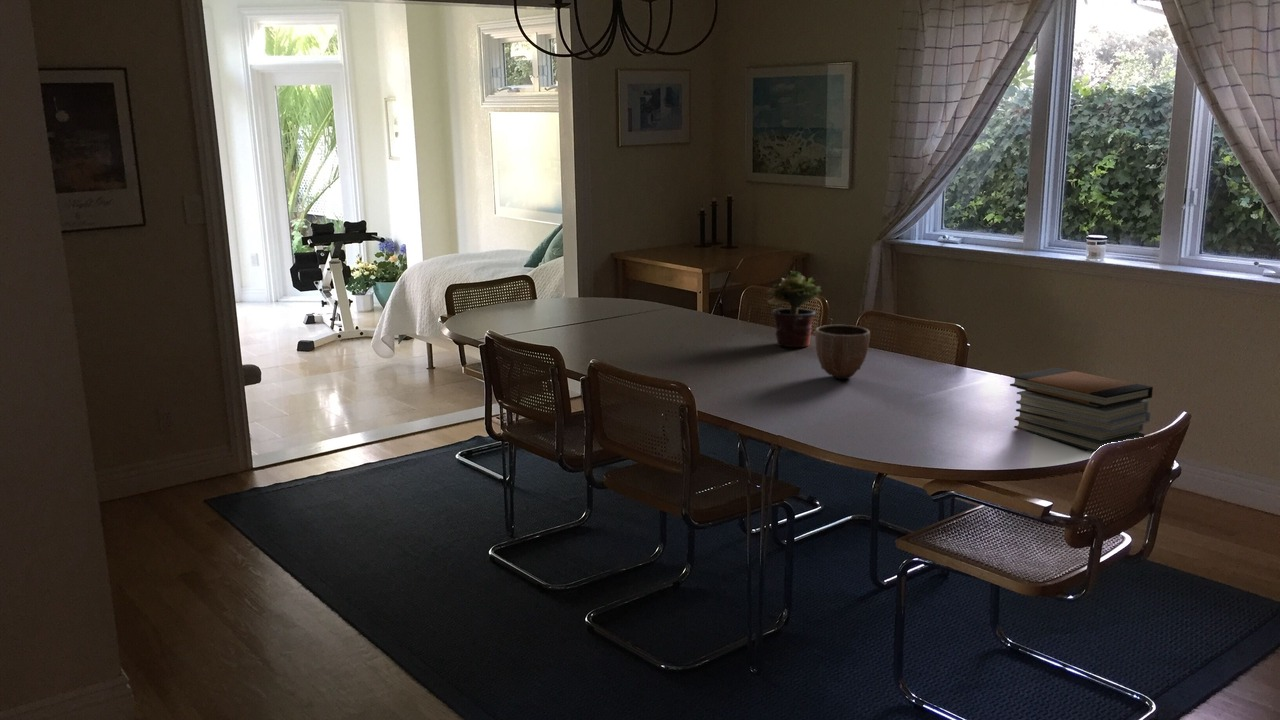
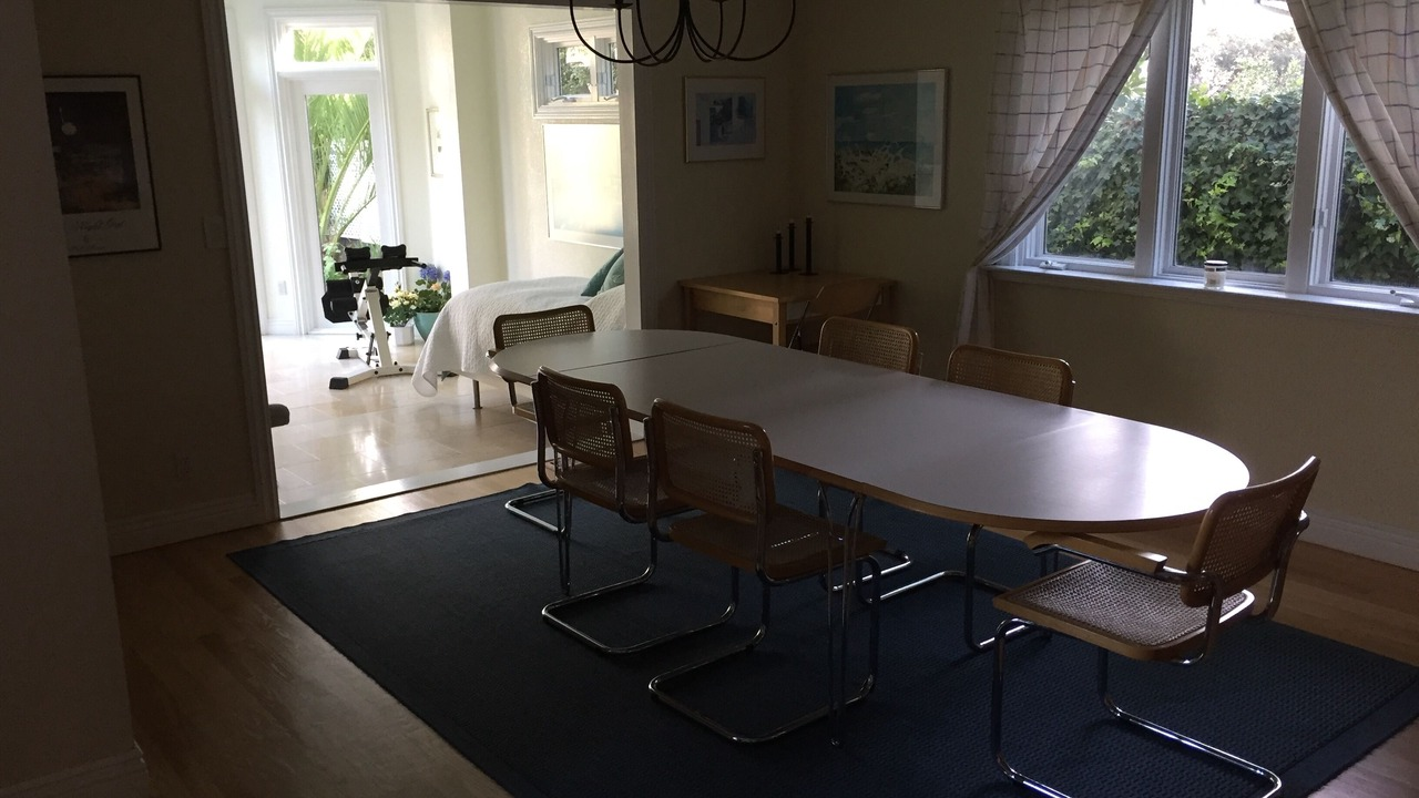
- decorative bowl (842, 353)
- book stack (1079, 408)
- potted plant (793, 307)
